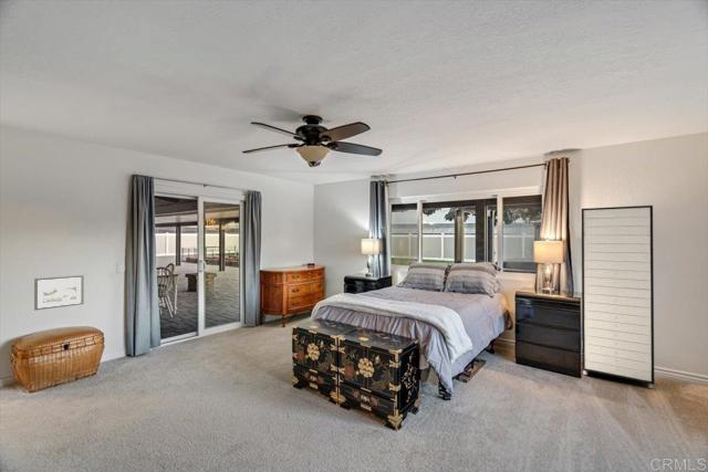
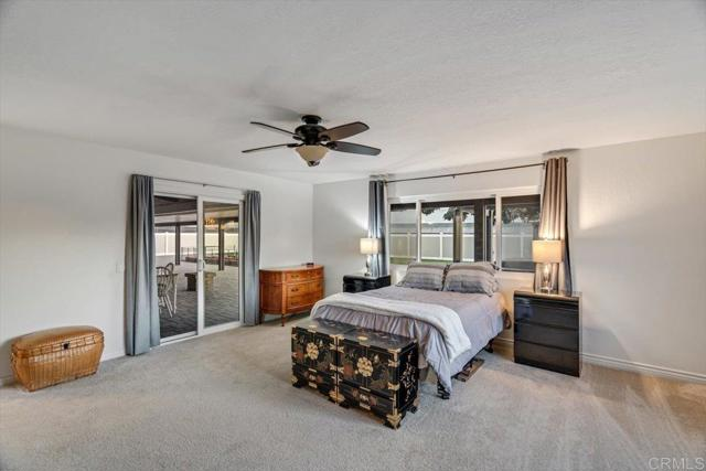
- picture frame (60, 292)
- storage cabinet (615, 291)
